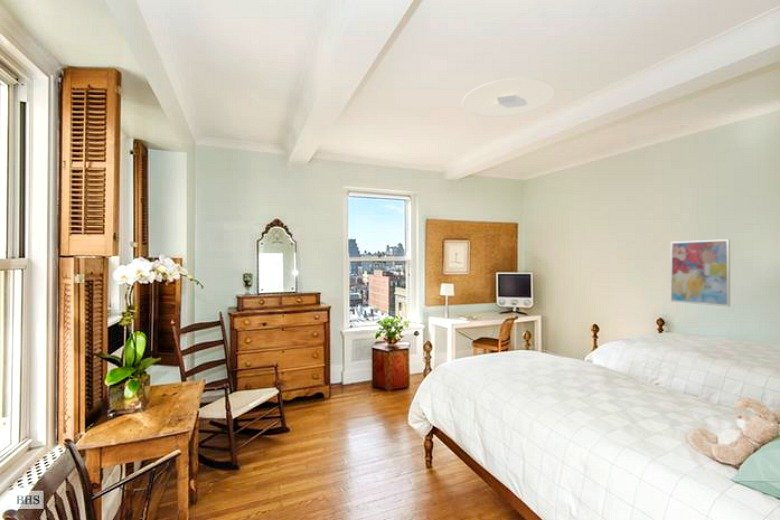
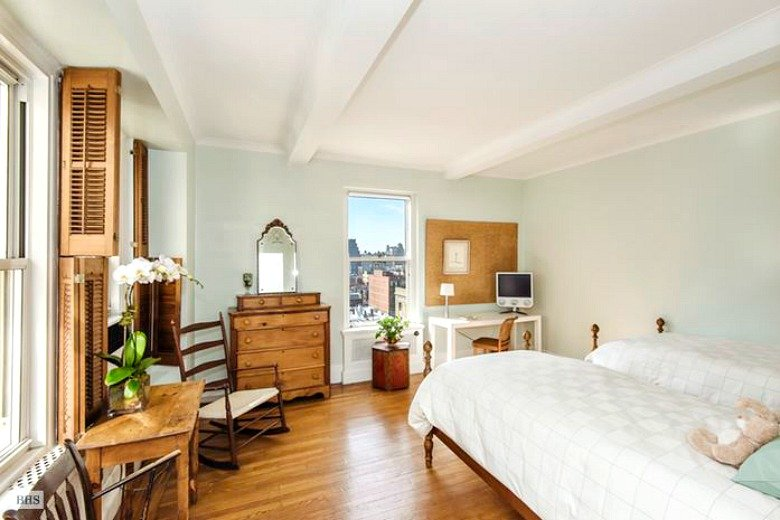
- wall art (698, 272)
- ceiling light (506, 95)
